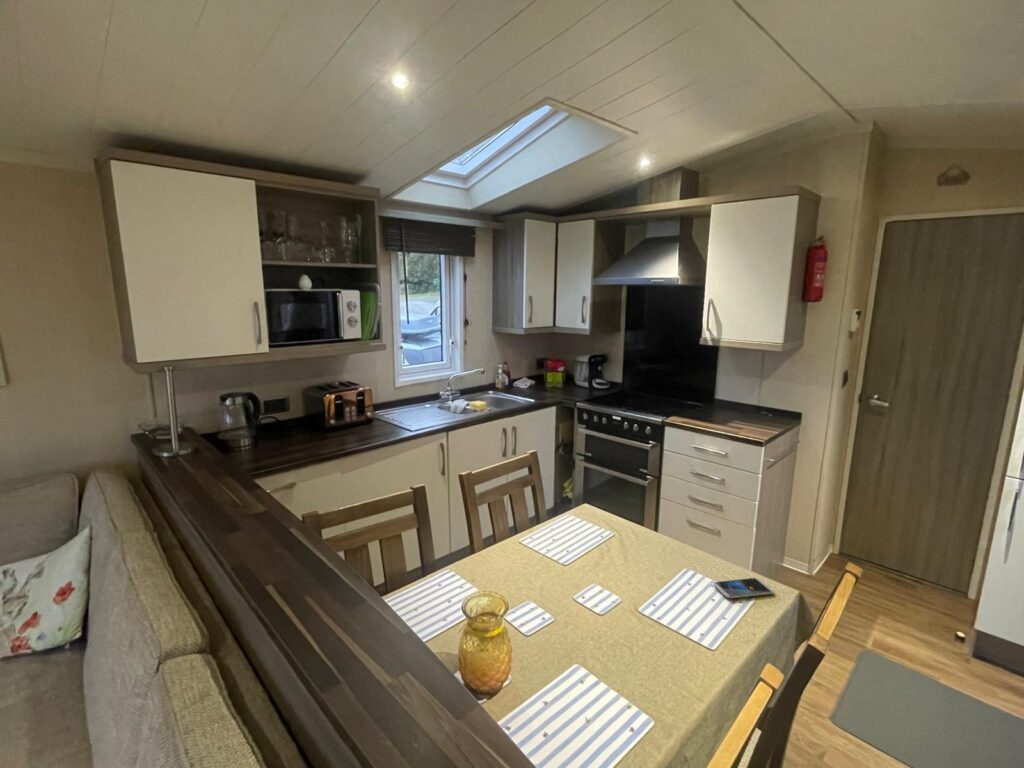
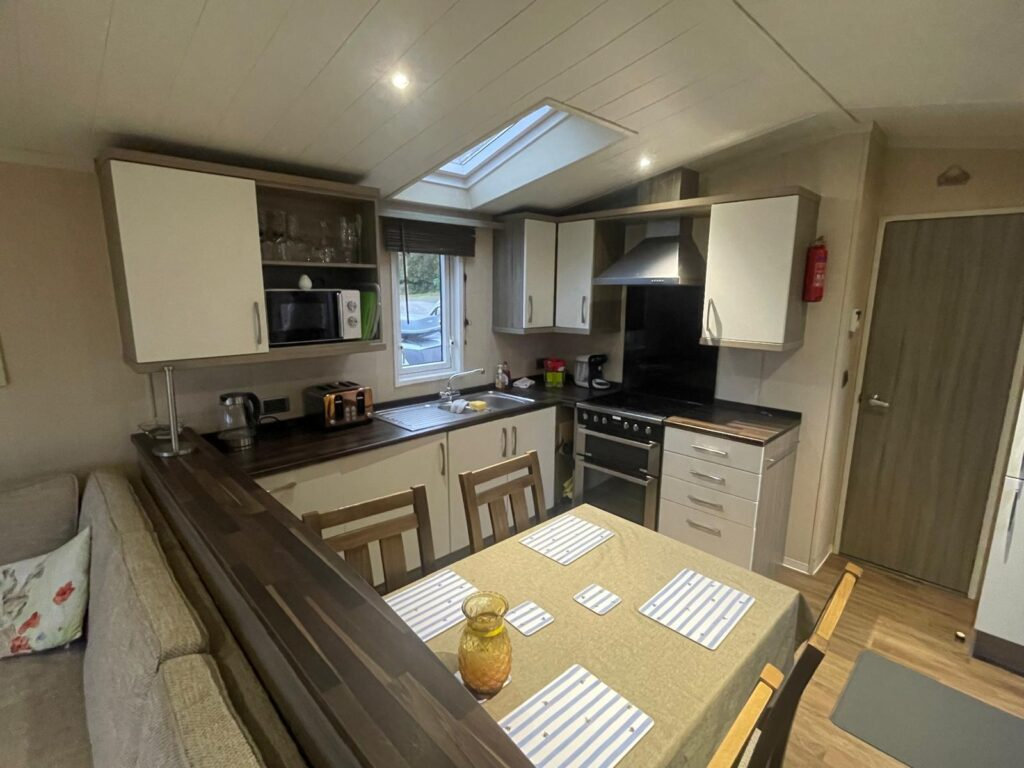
- smartphone (742, 587)
